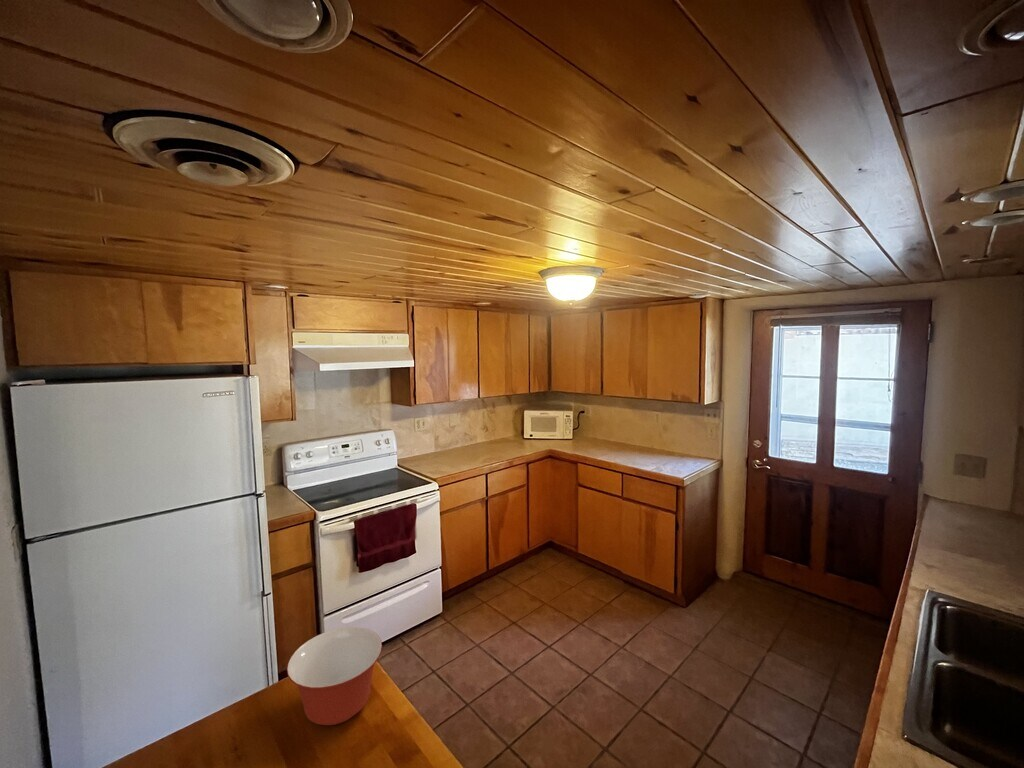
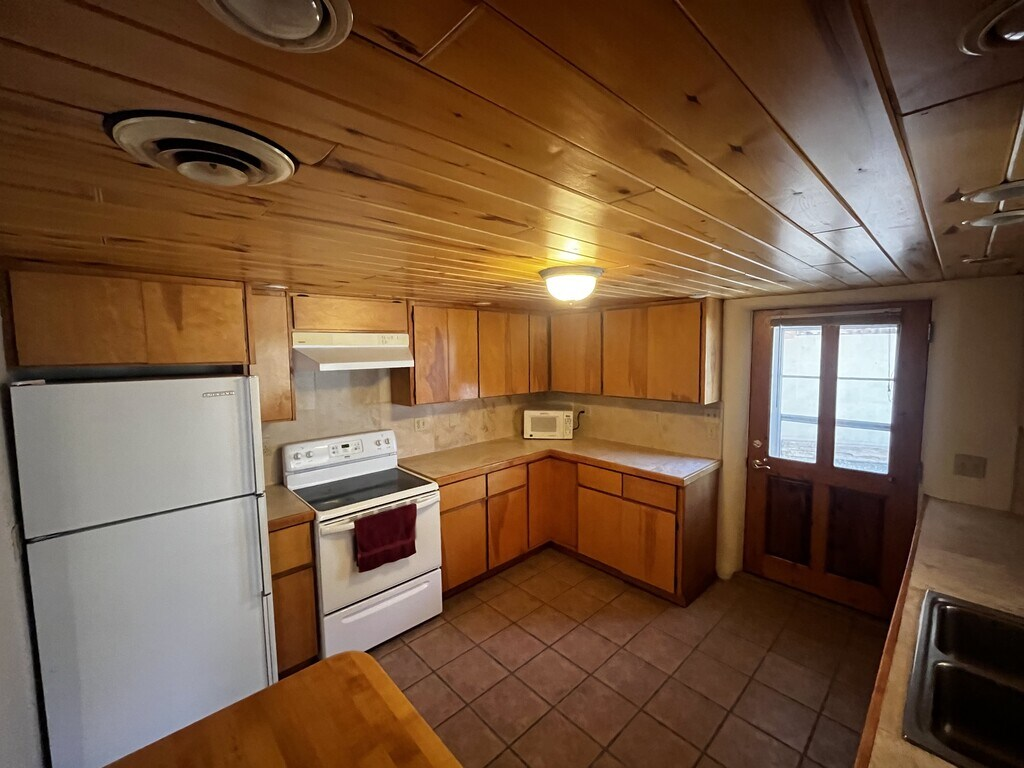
- mixing bowl (337, 680)
